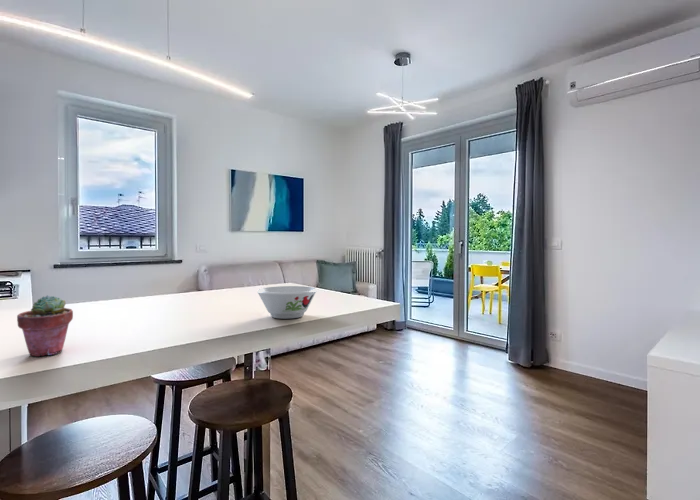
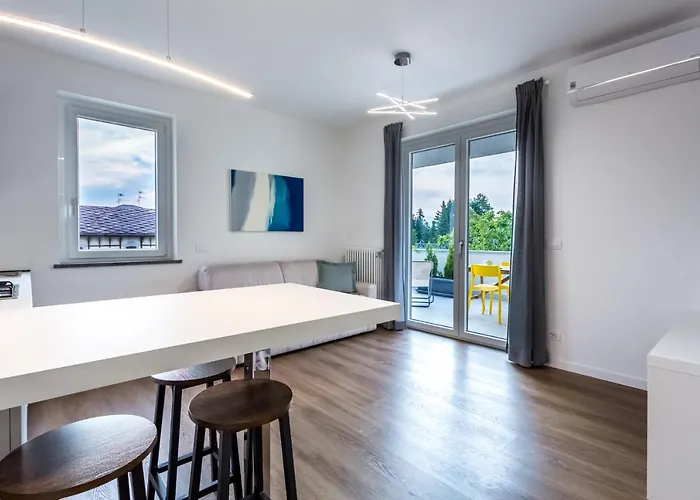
- potted succulent (46, 323)
- bowl (287, 302)
